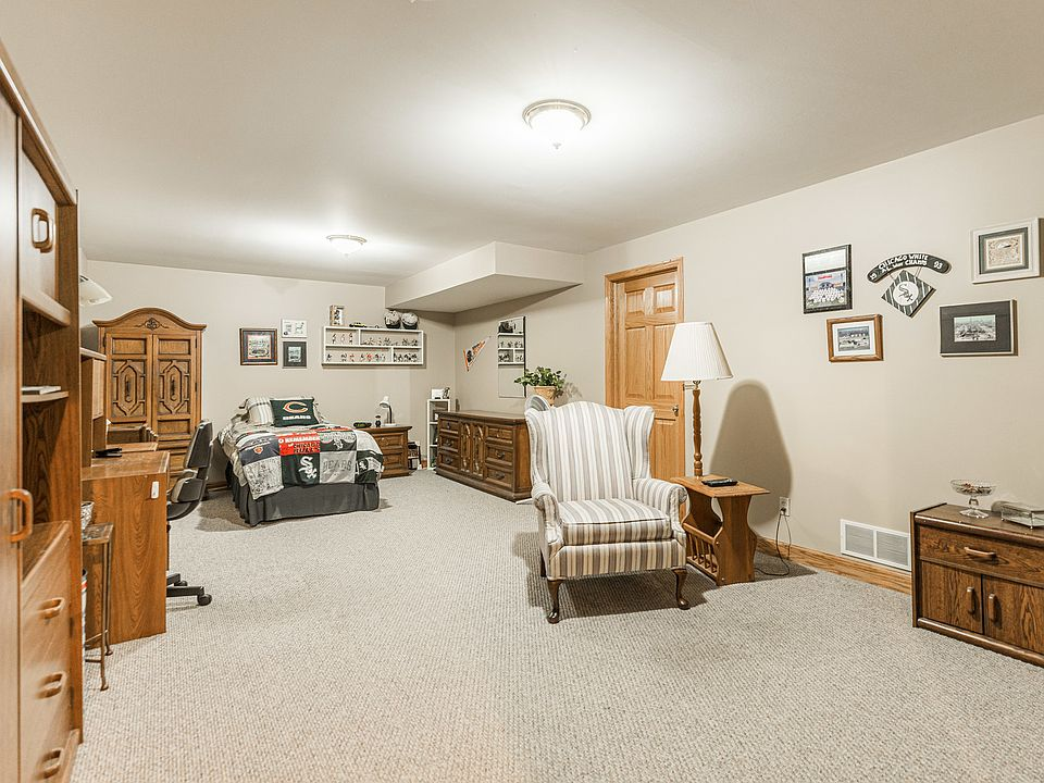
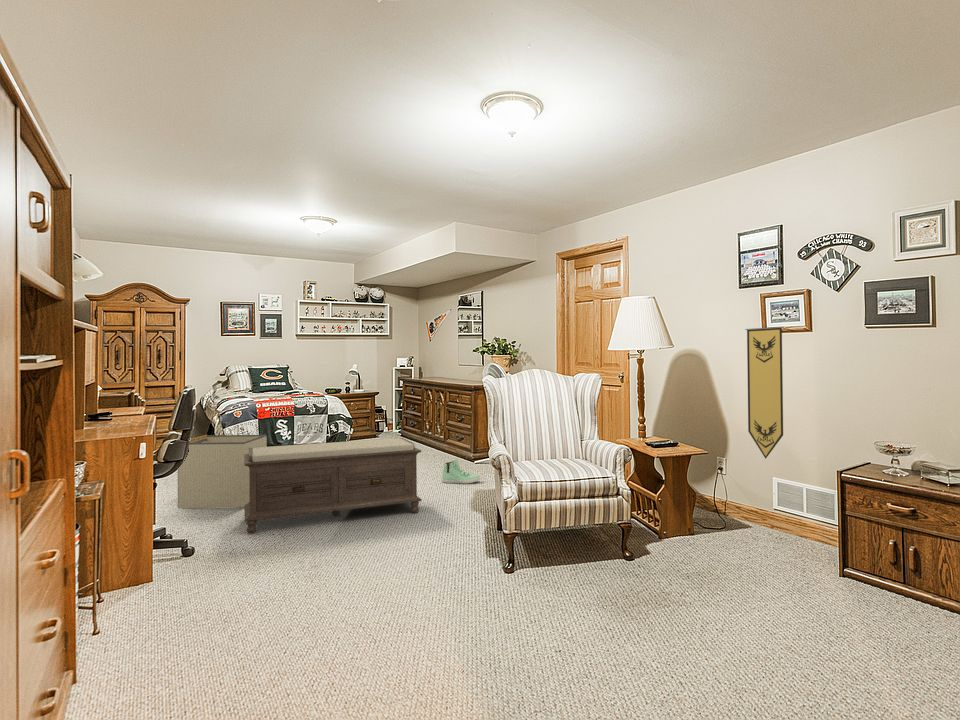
+ storage bin (224, 469)
+ pennant (765, 393)
+ bench (334, 480)
+ sneaker (461, 470)
